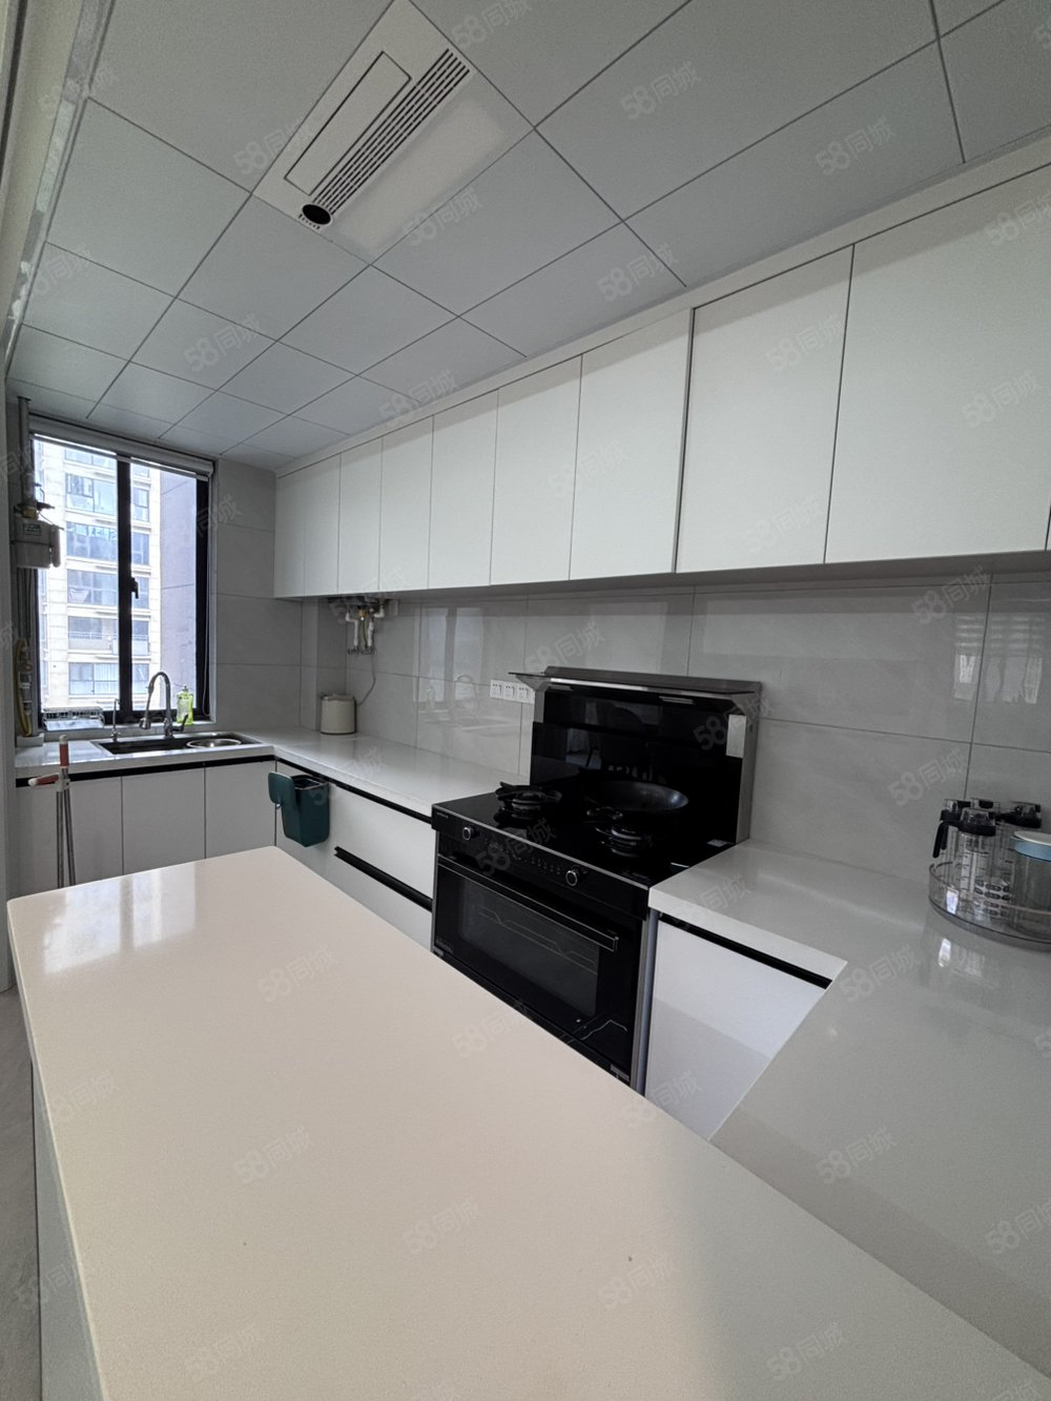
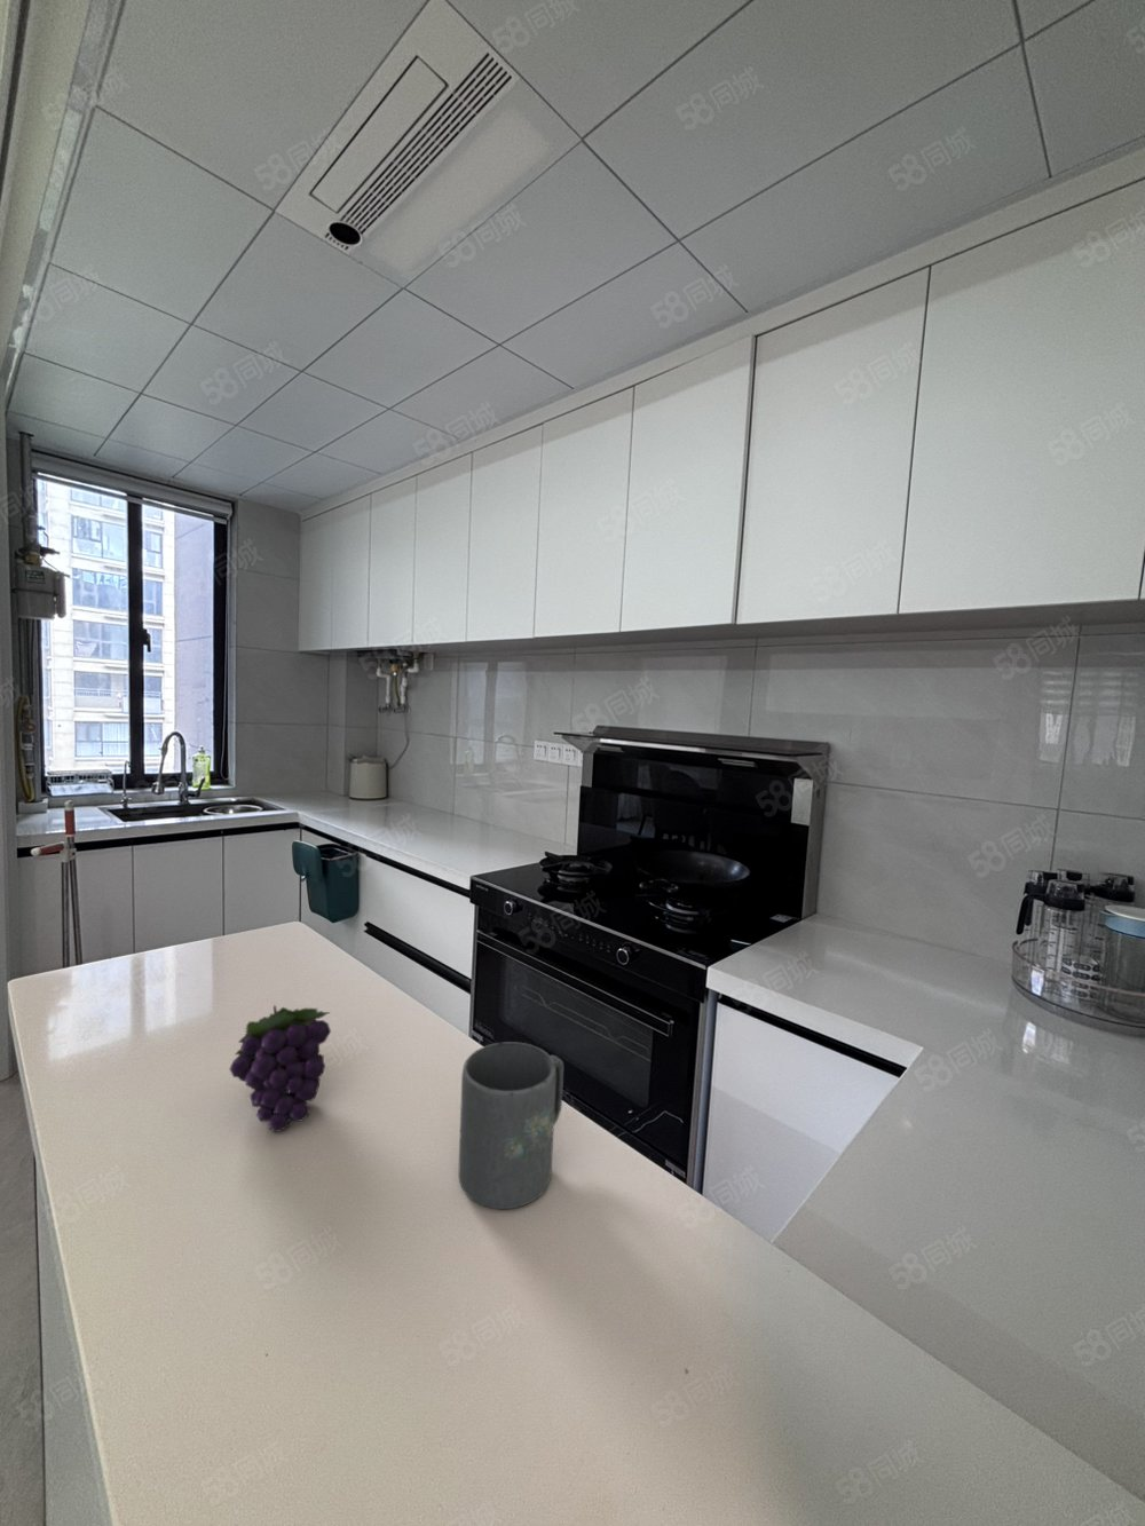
+ mug (518, 1114)
+ fruit (289, 1051)
